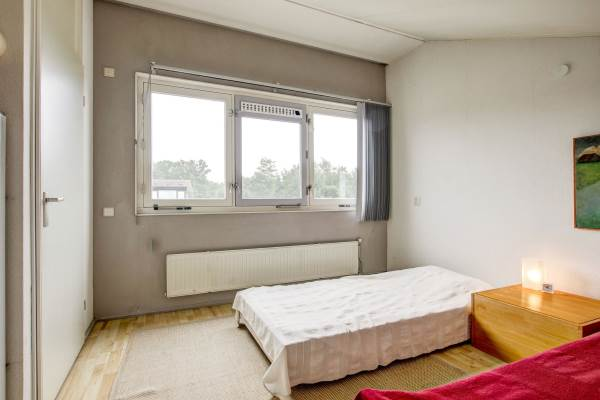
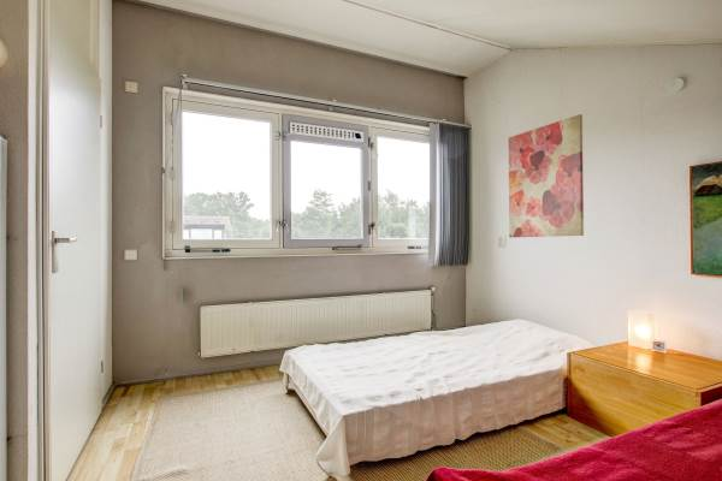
+ wall art (542, 182)
